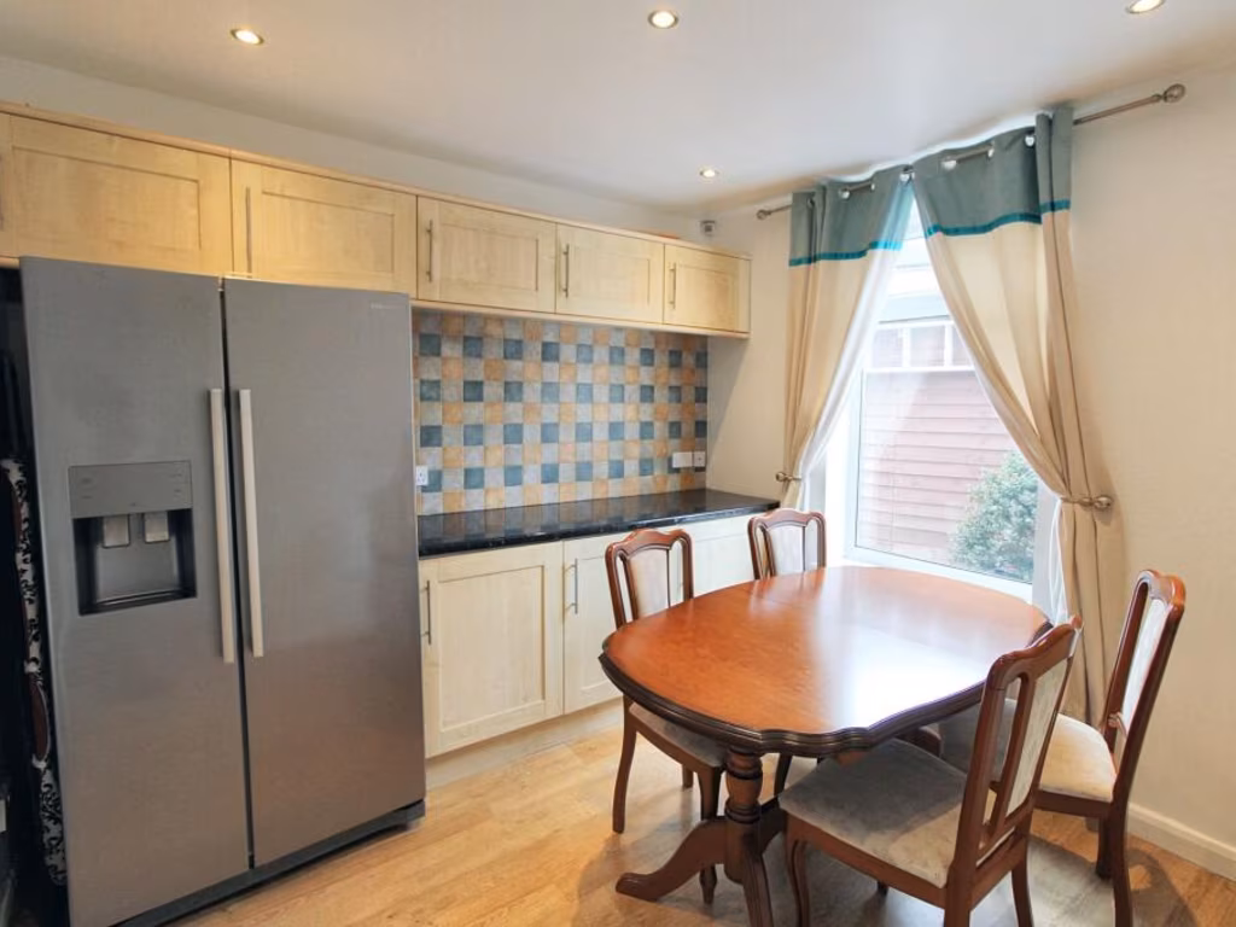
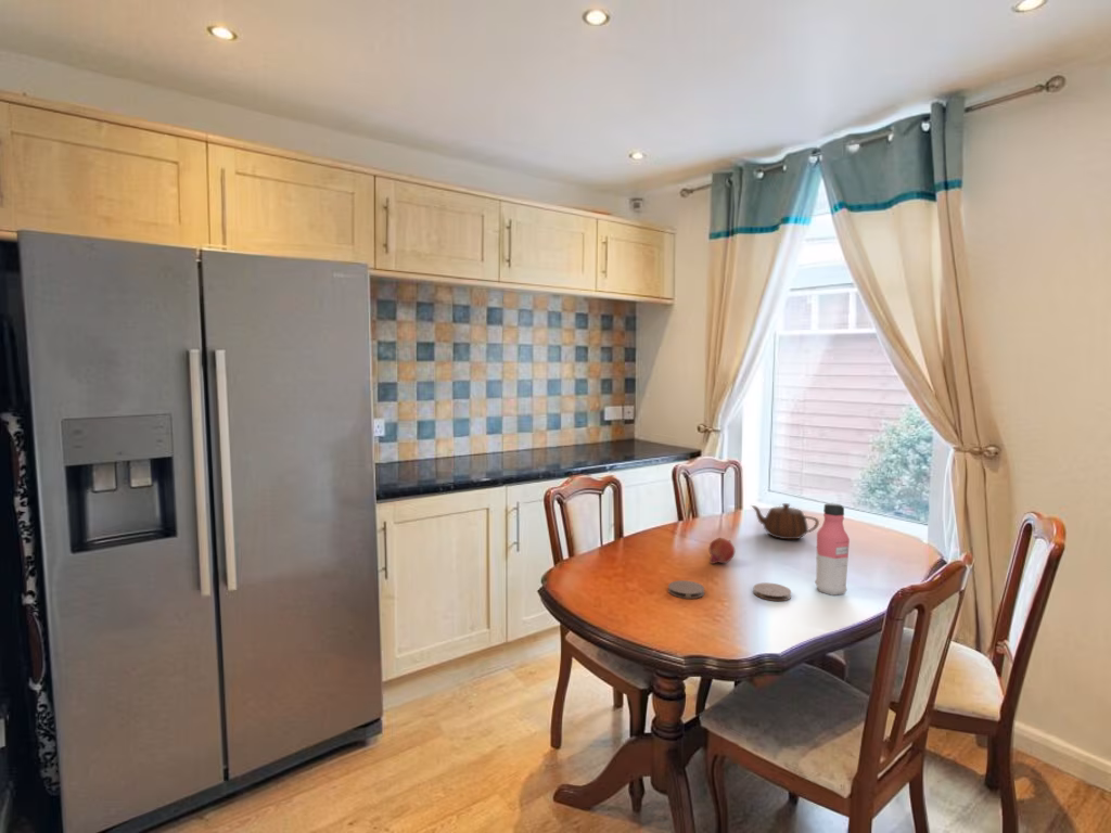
+ coaster (771, 591)
+ fruit (720, 550)
+ teapot (783, 518)
+ coaster (686, 589)
+ water bottle (832, 548)
